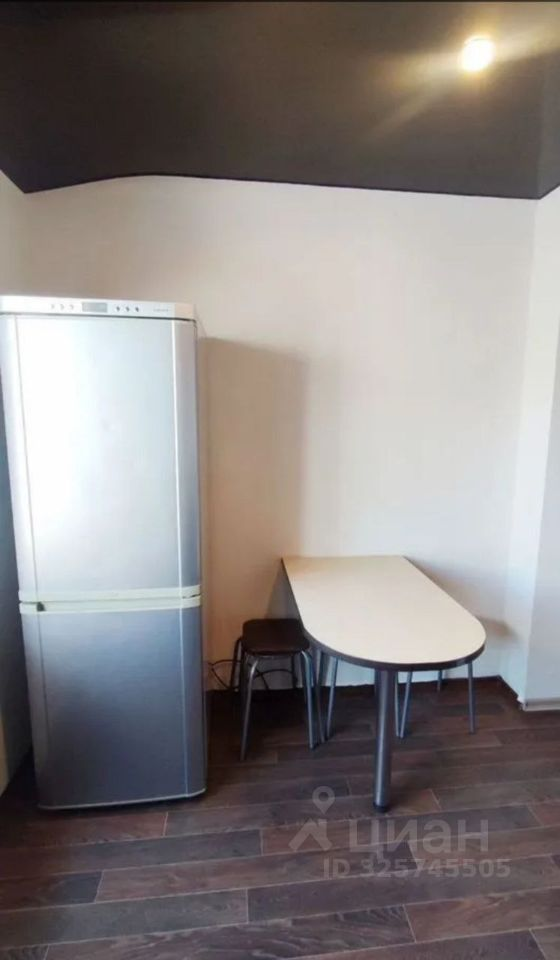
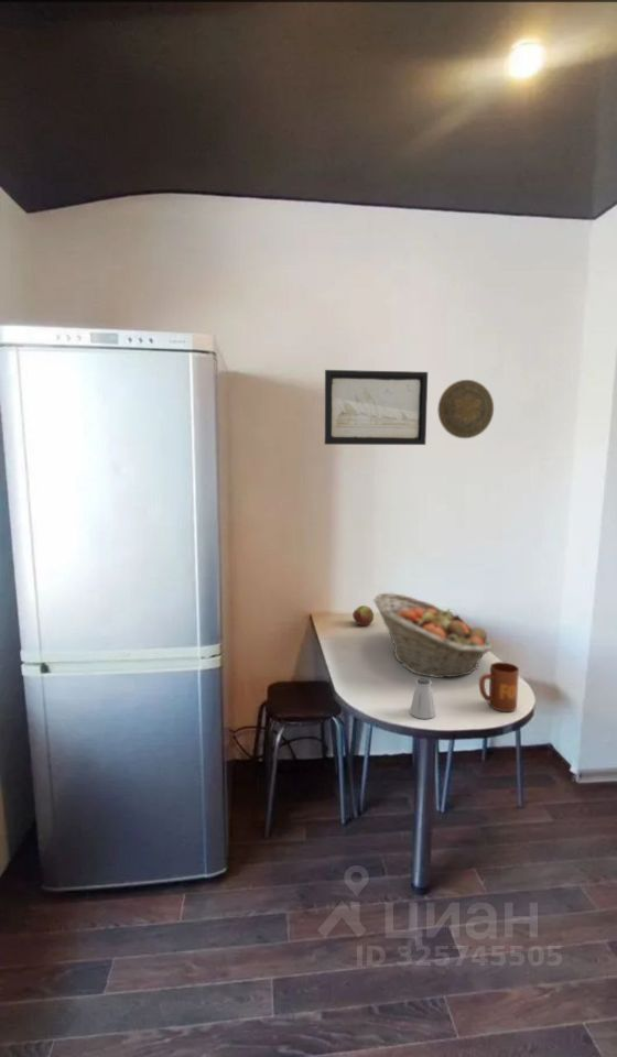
+ saltshaker (423, 696)
+ fruit basket (430, 630)
+ wall art (376, 407)
+ mug (497, 687)
+ apple (362, 615)
+ decorative plate (466, 408)
